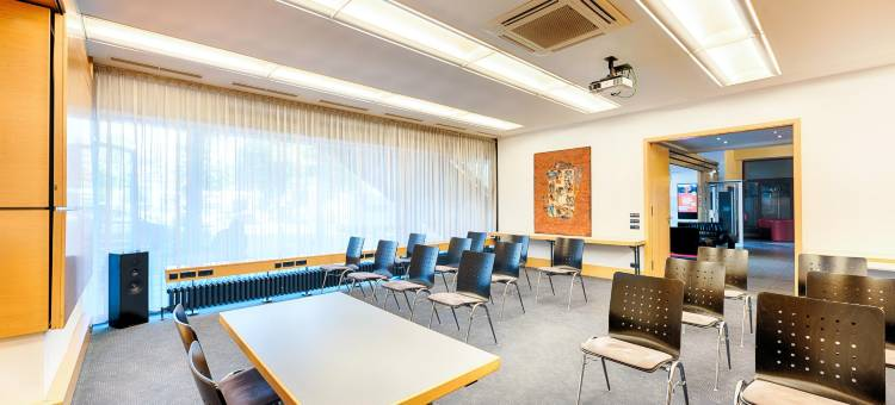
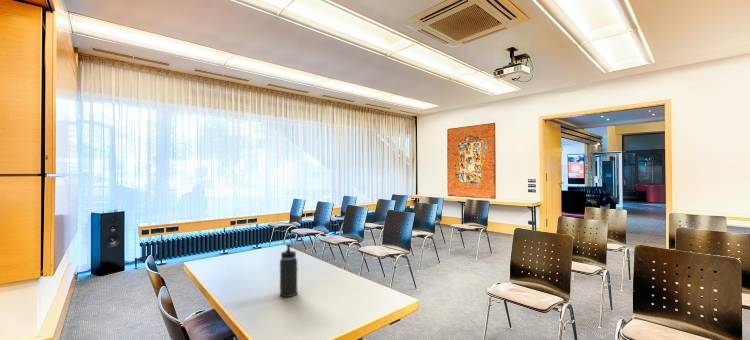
+ thermos bottle (288, 268)
